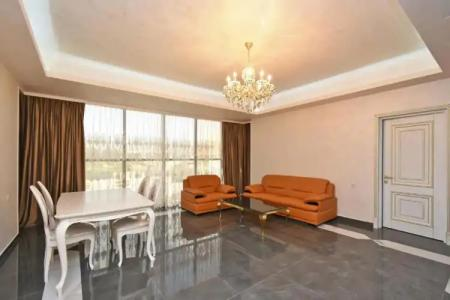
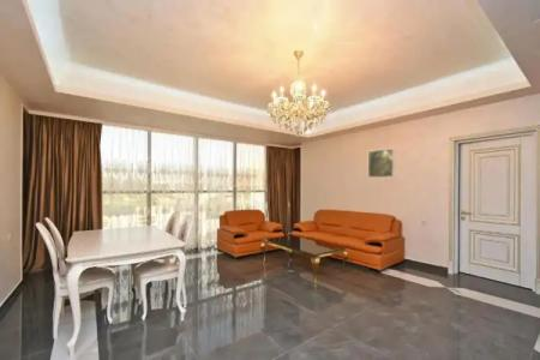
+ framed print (380, 163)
